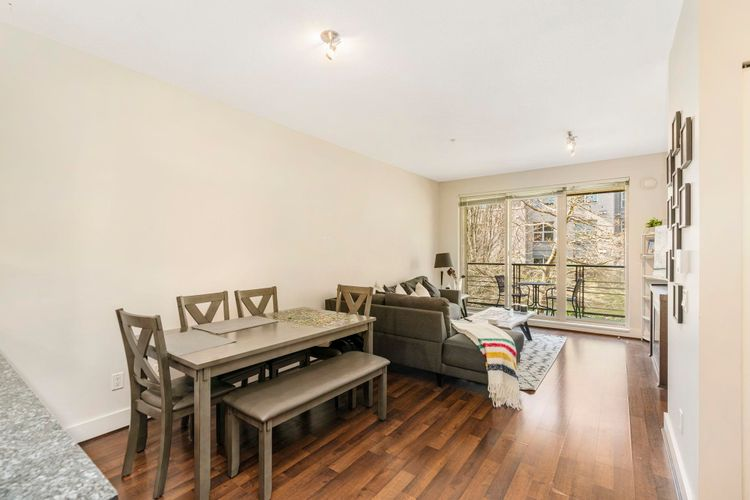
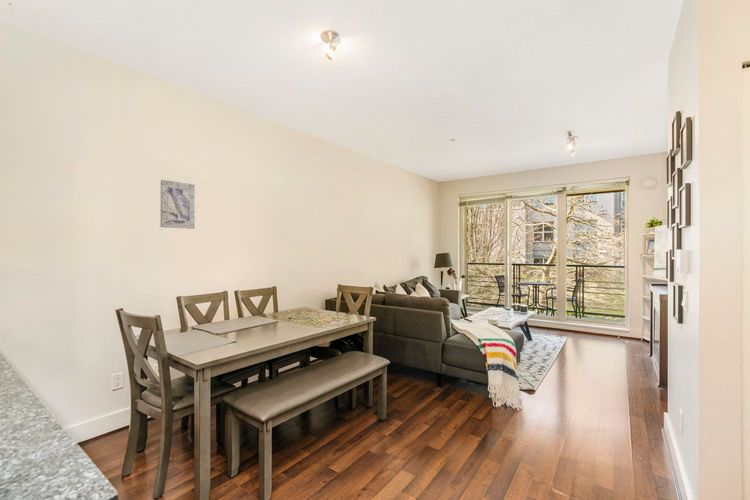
+ wall art (178, 205)
